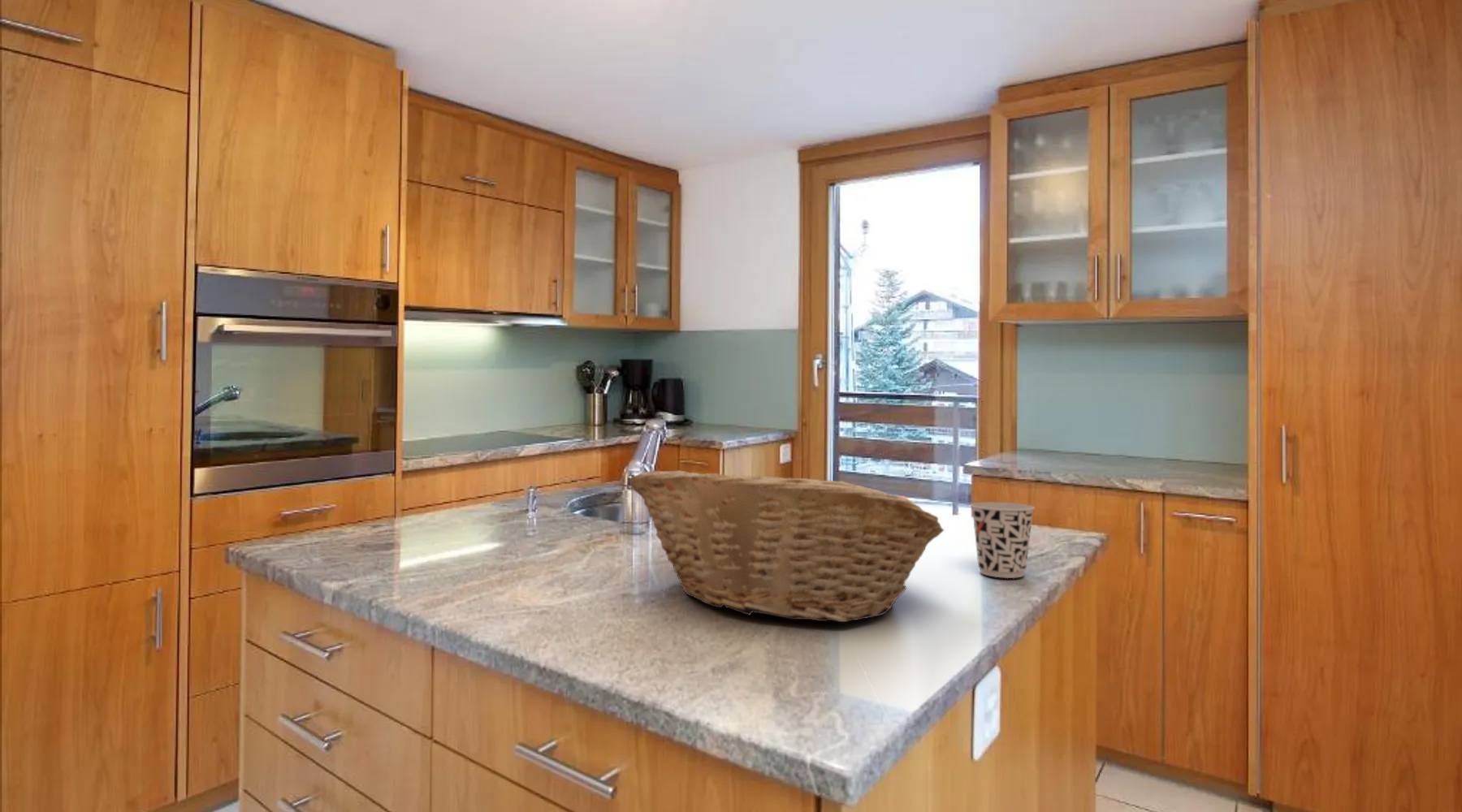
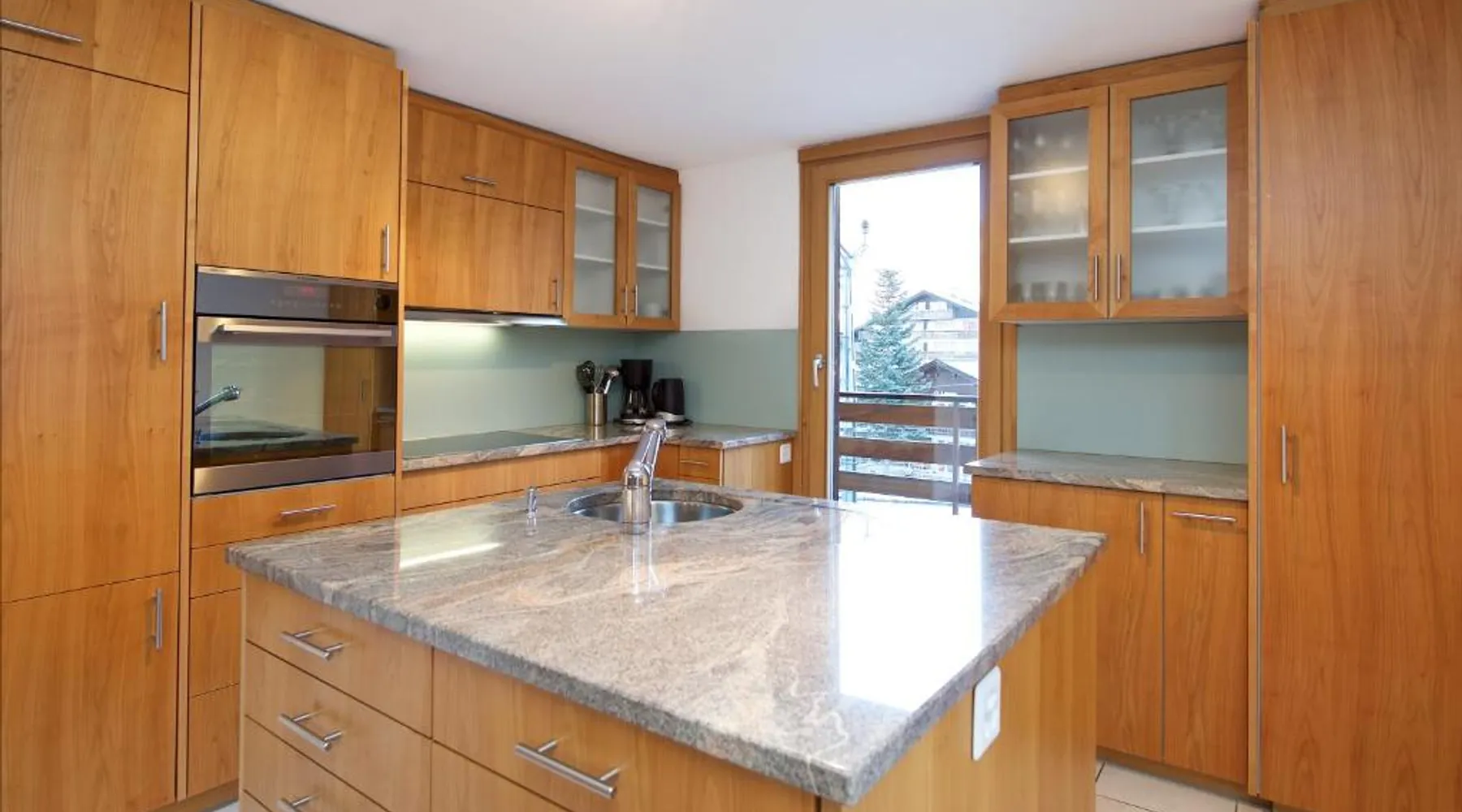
- fruit basket (780, 532)
- cup (1001, 539)
